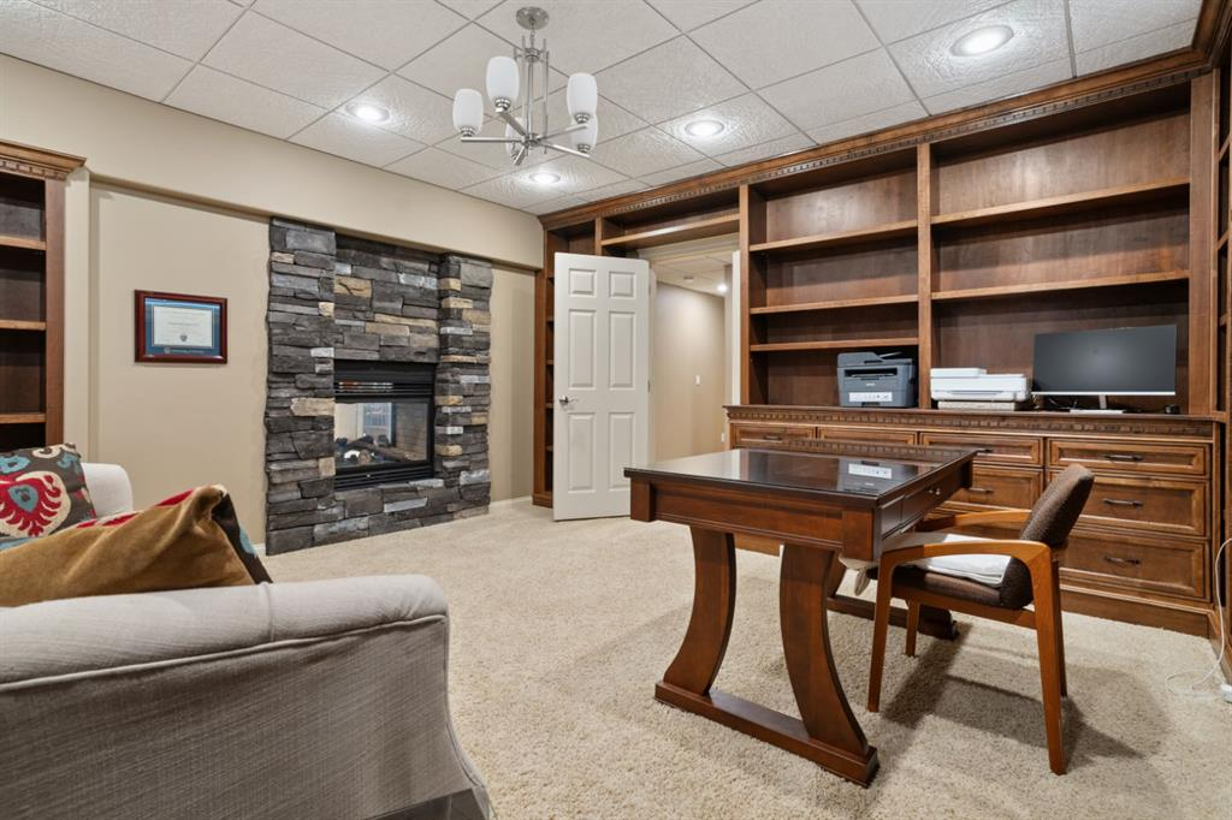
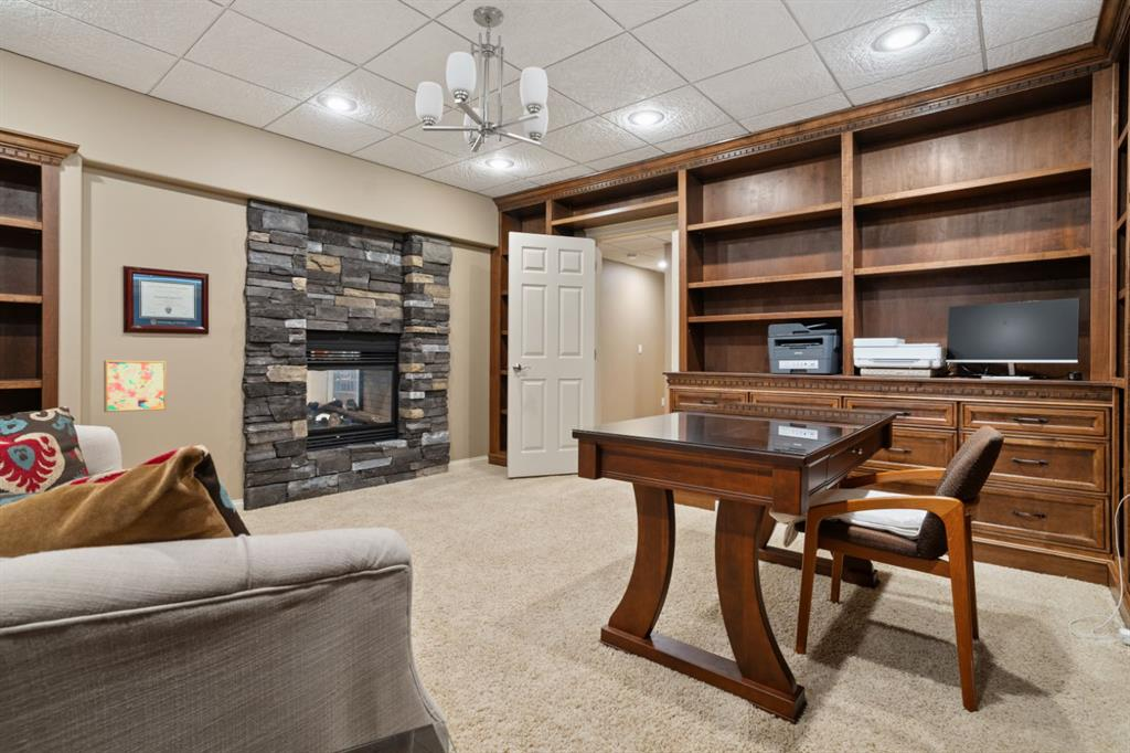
+ wall art (136, 385)
